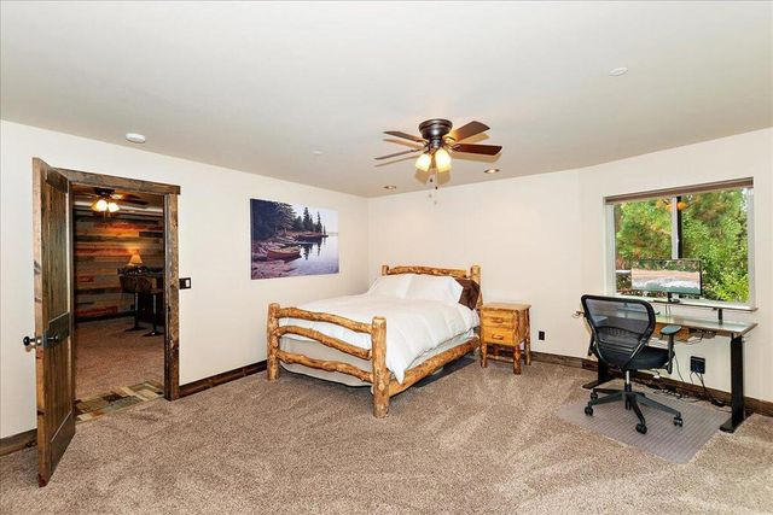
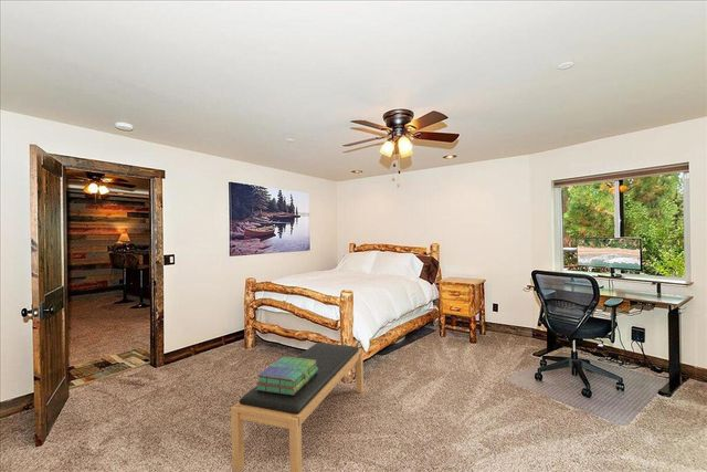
+ bench (309, 394)
+ stack of books (288, 374)
